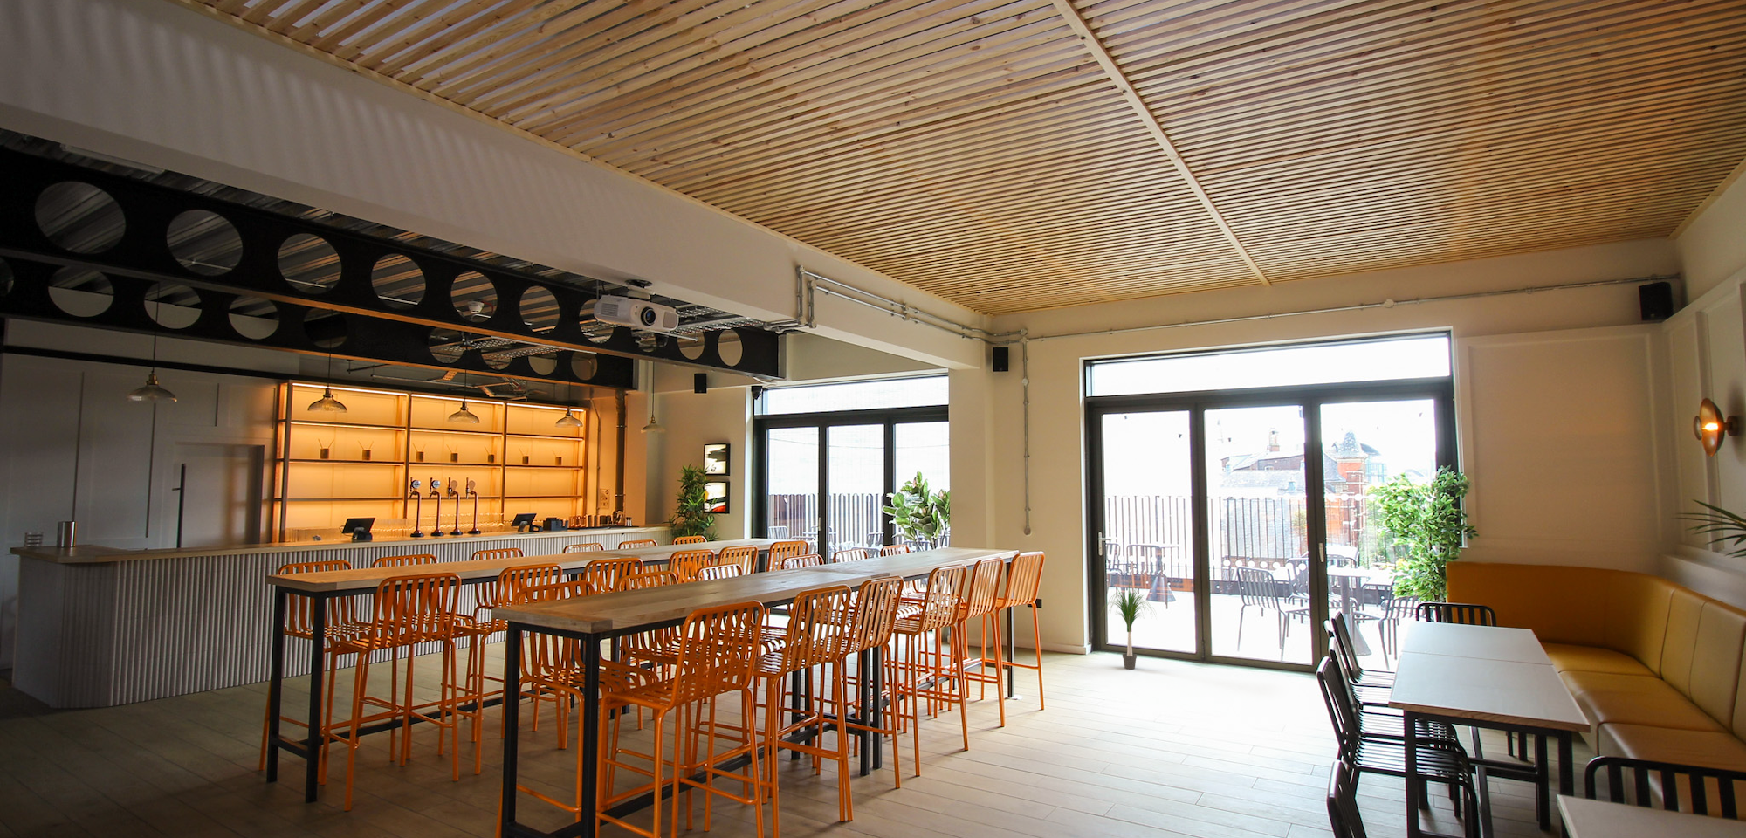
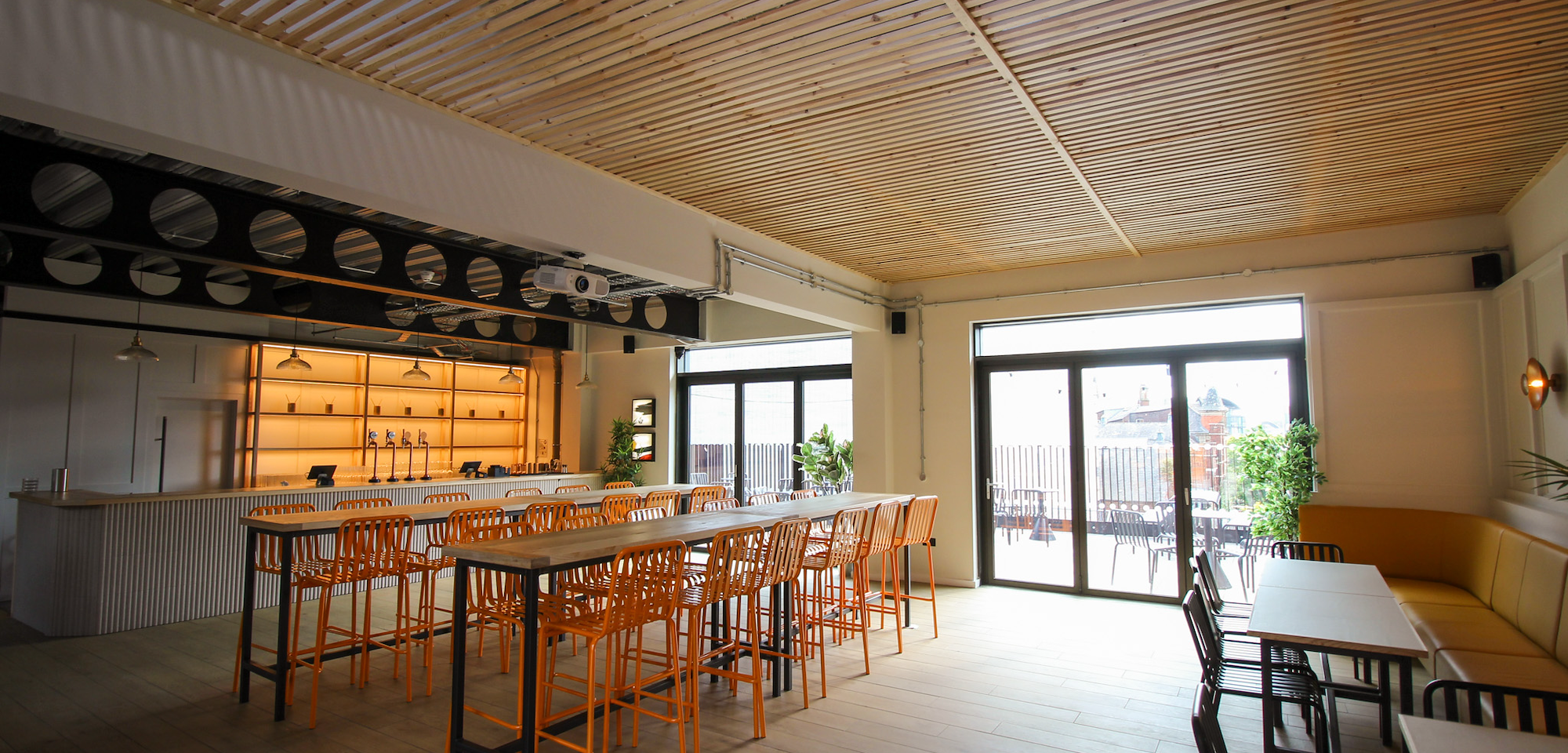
- potted plant (1129, 623)
